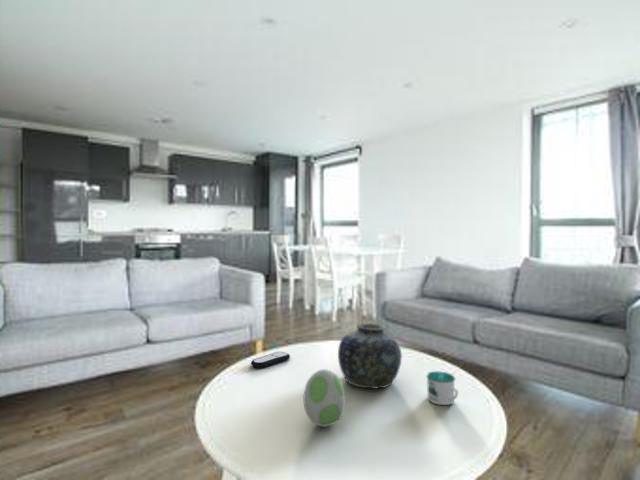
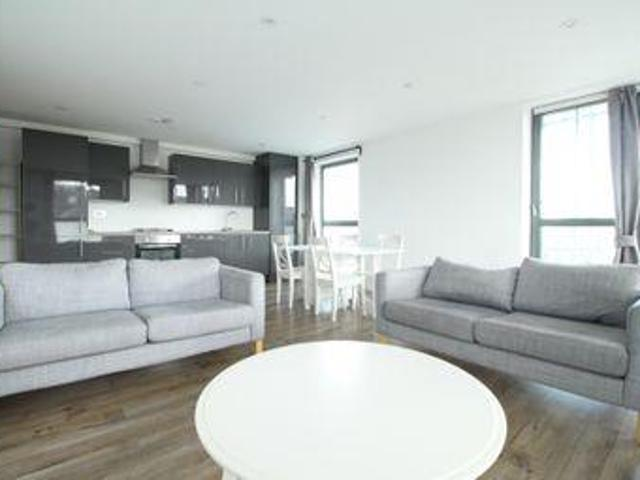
- mug (443, 389)
- remote control (270, 359)
- vase (369, 352)
- decorative egg (324, 397)
